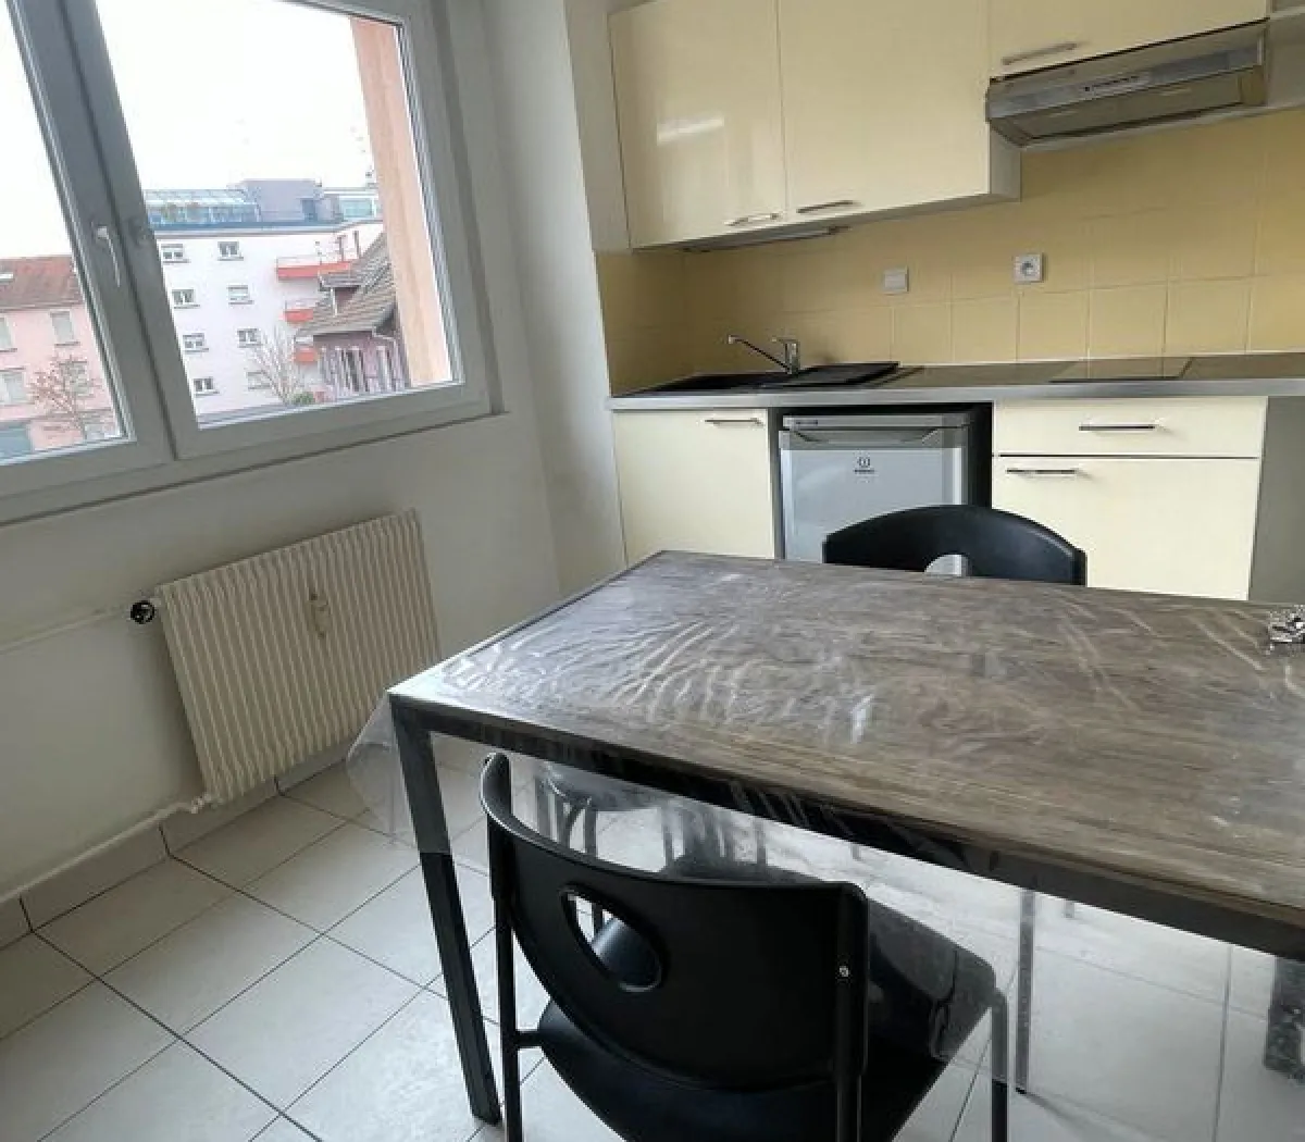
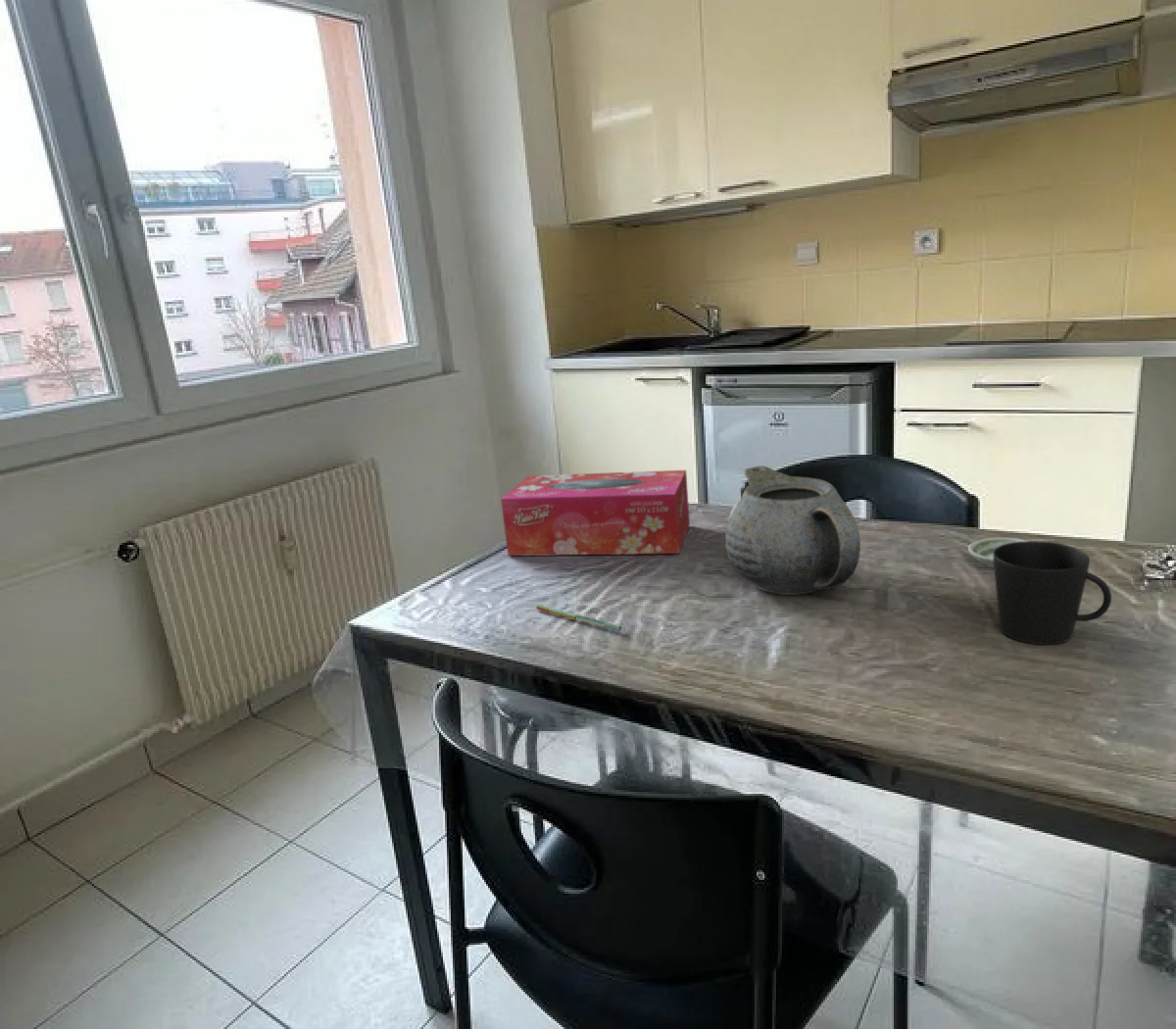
+ saucer (1001, 545)
+ pen (577, 616)
+ teapot (797, 533)
+ tissue box (598, 512)
+ cup (1050, 594)
